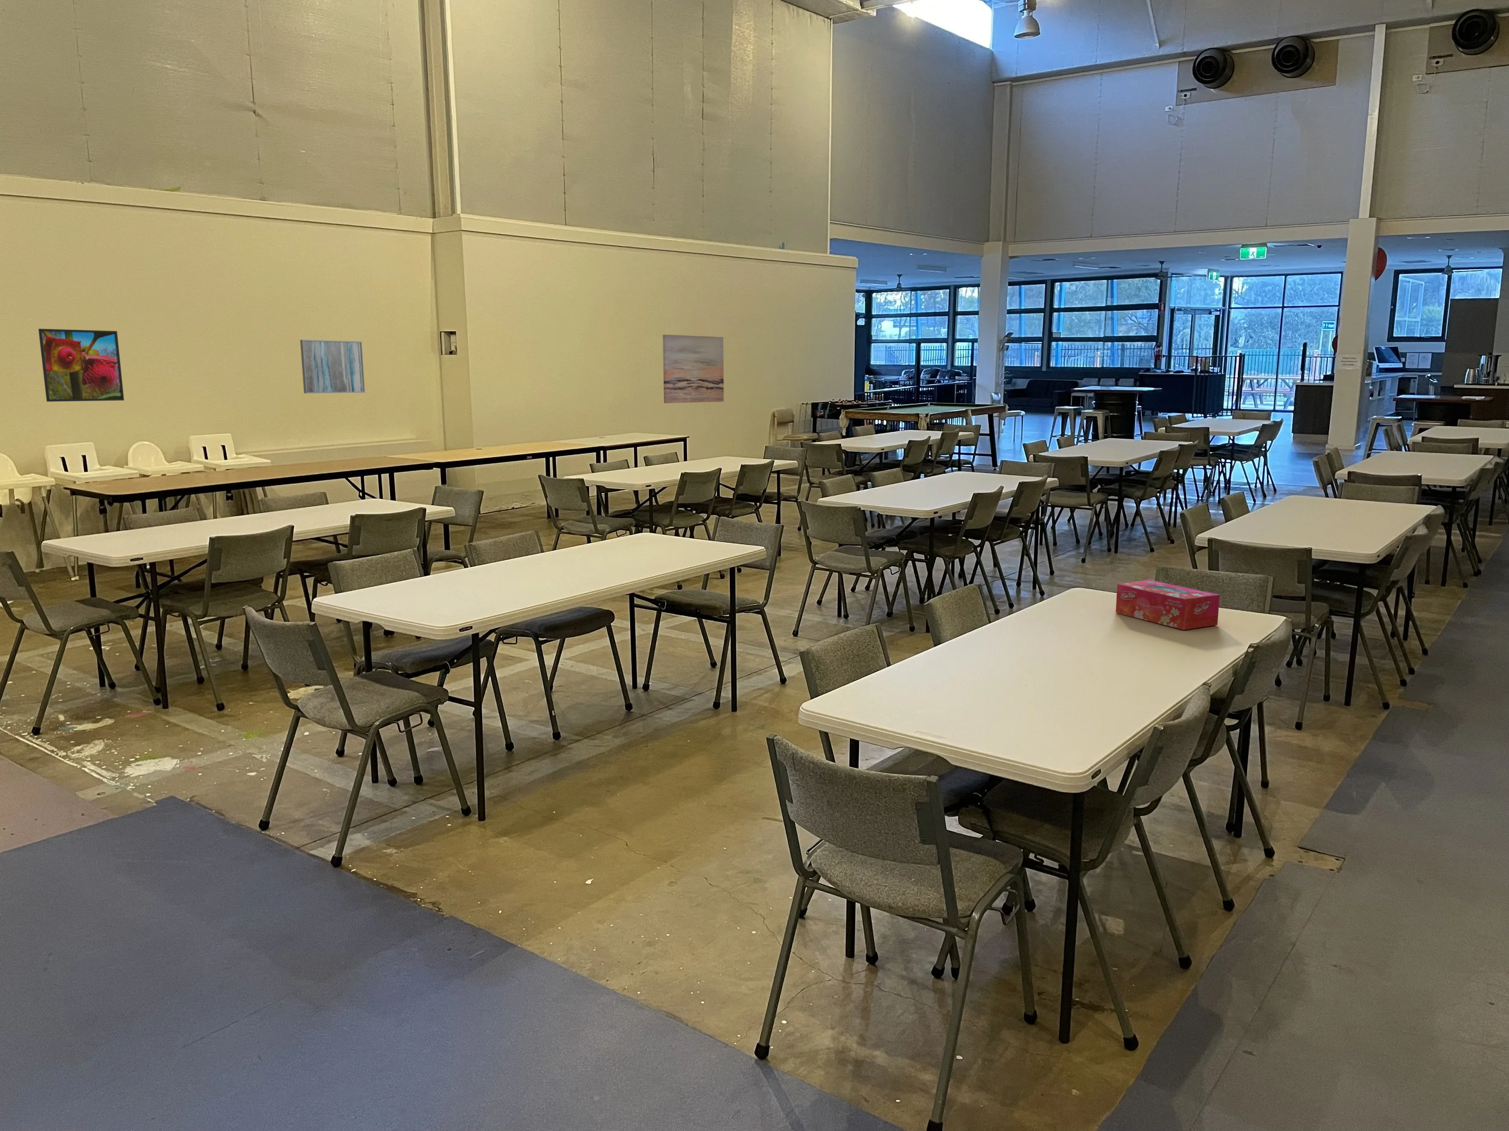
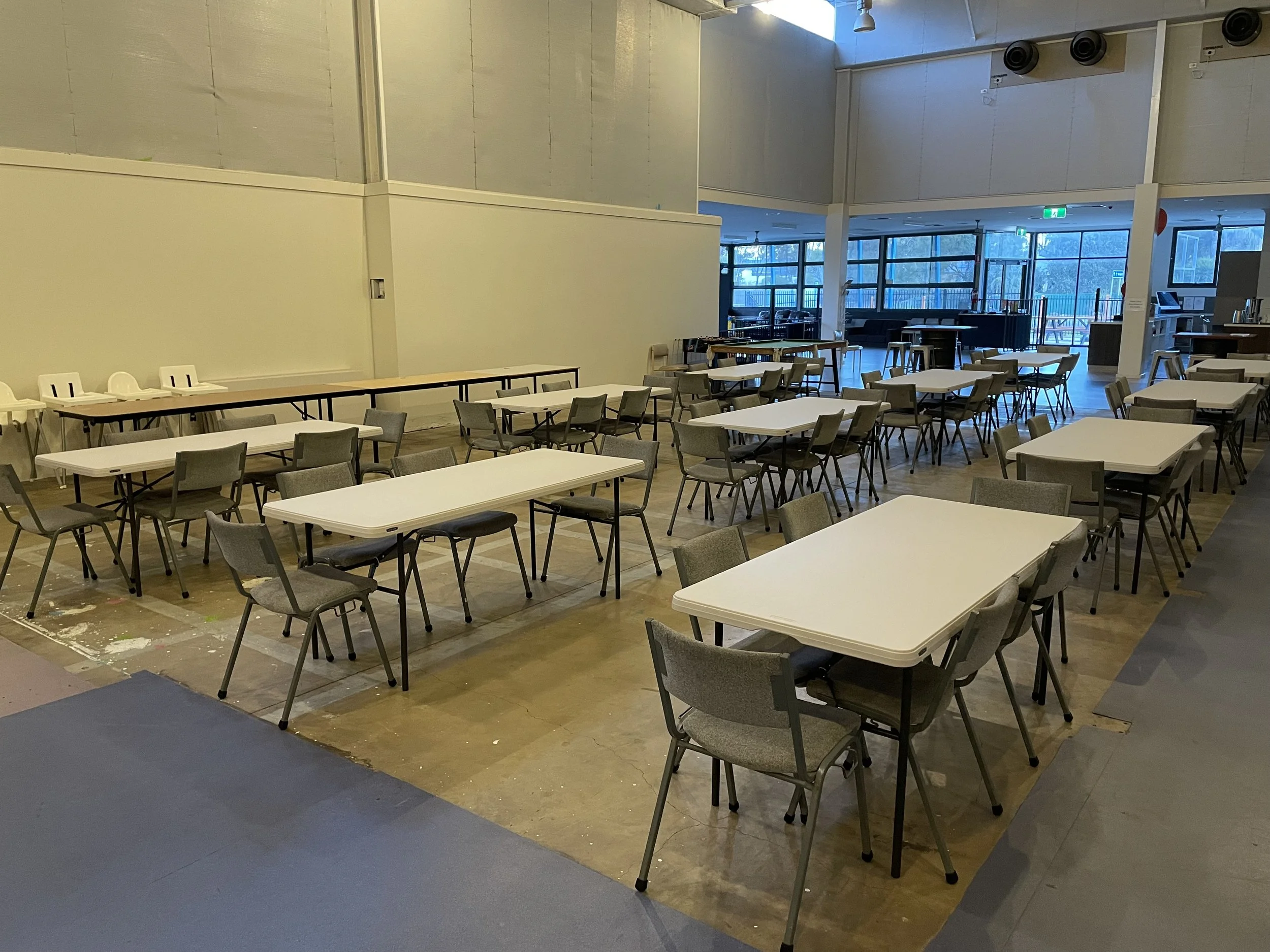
- wall art (694, 369)
- tissue box (1166, 604)
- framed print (82, 366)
- wall art (333, 367)
